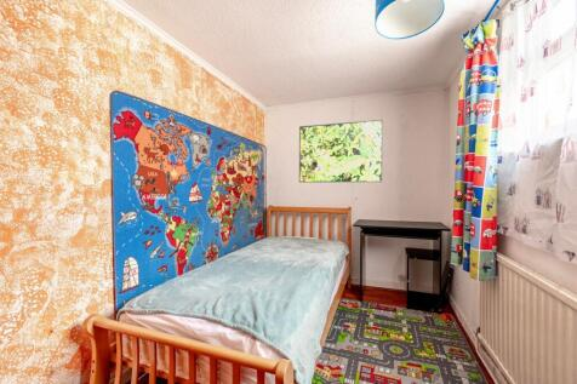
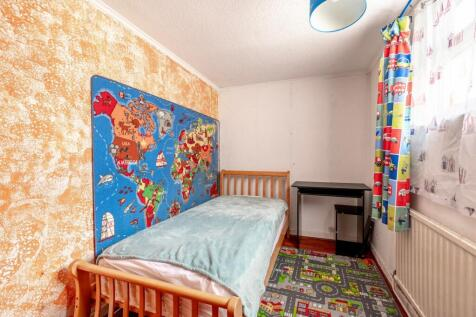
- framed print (338, 153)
